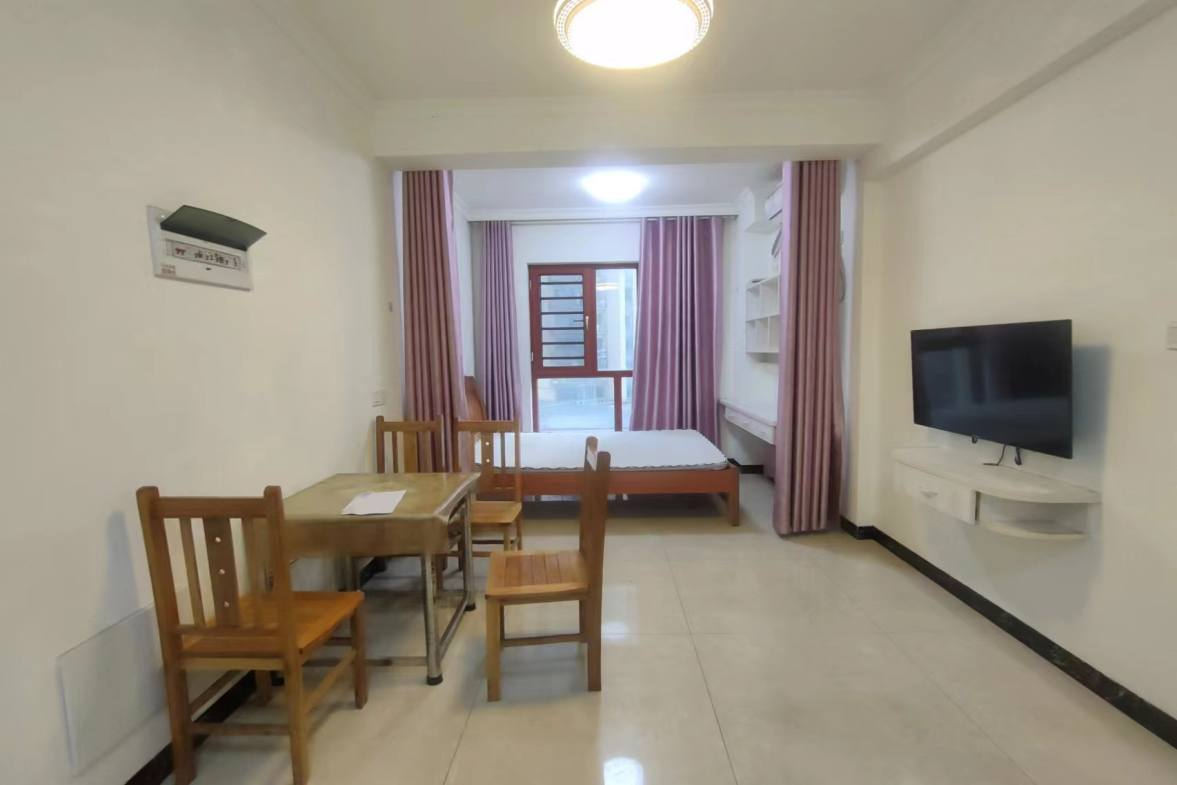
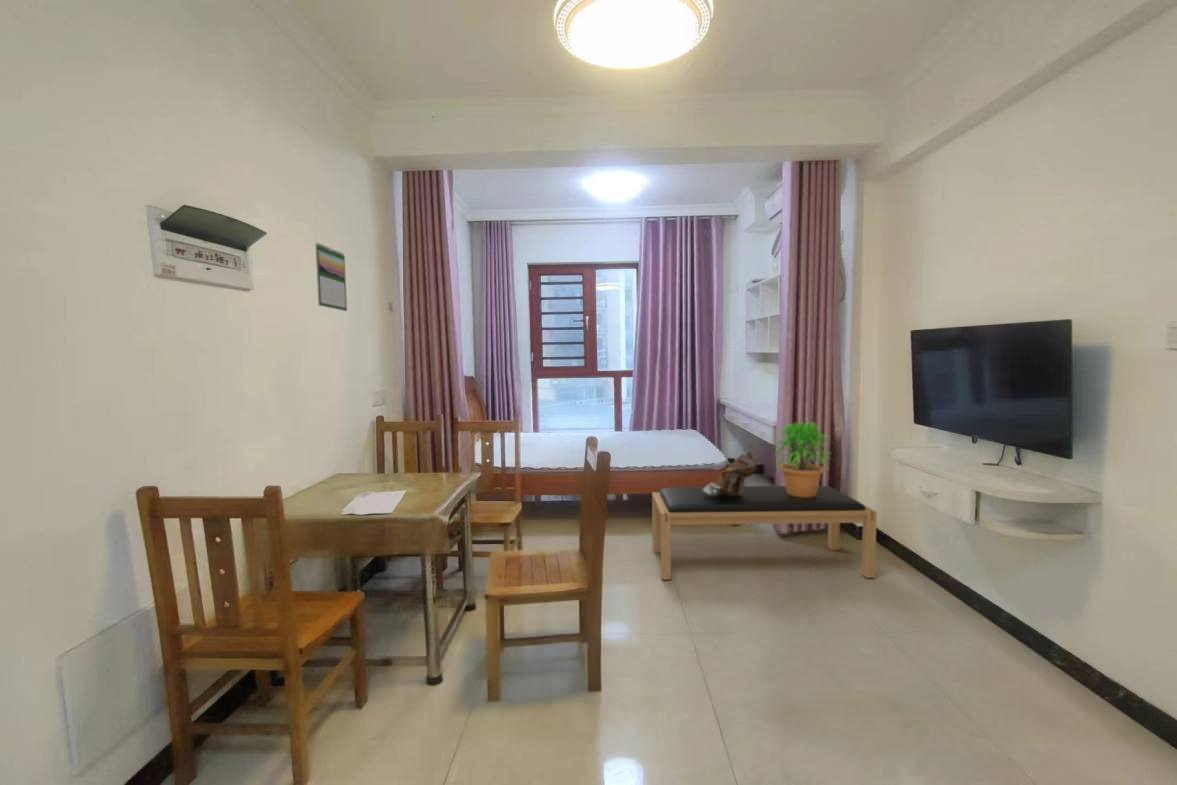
+ calendar (332, 277)
+ stack of books (727, 473)
+ bench (755, 523)
+ potted plant (800, 456)
